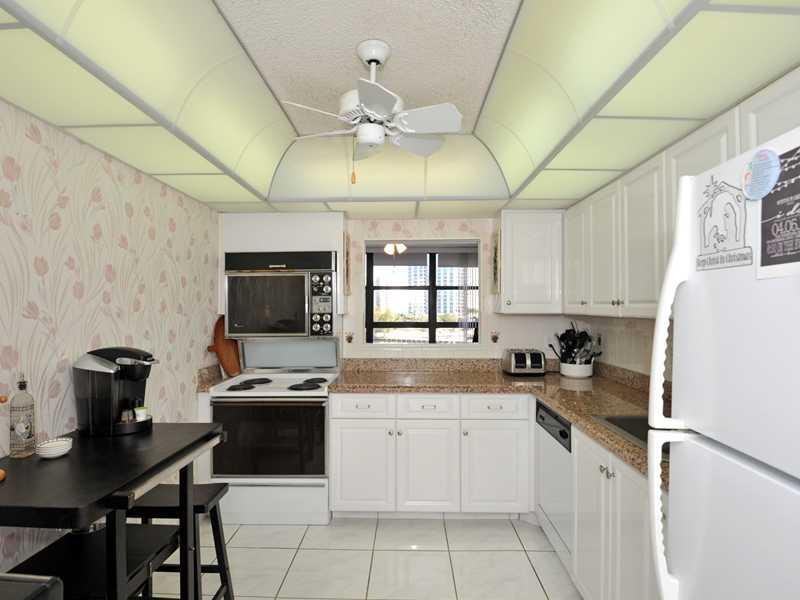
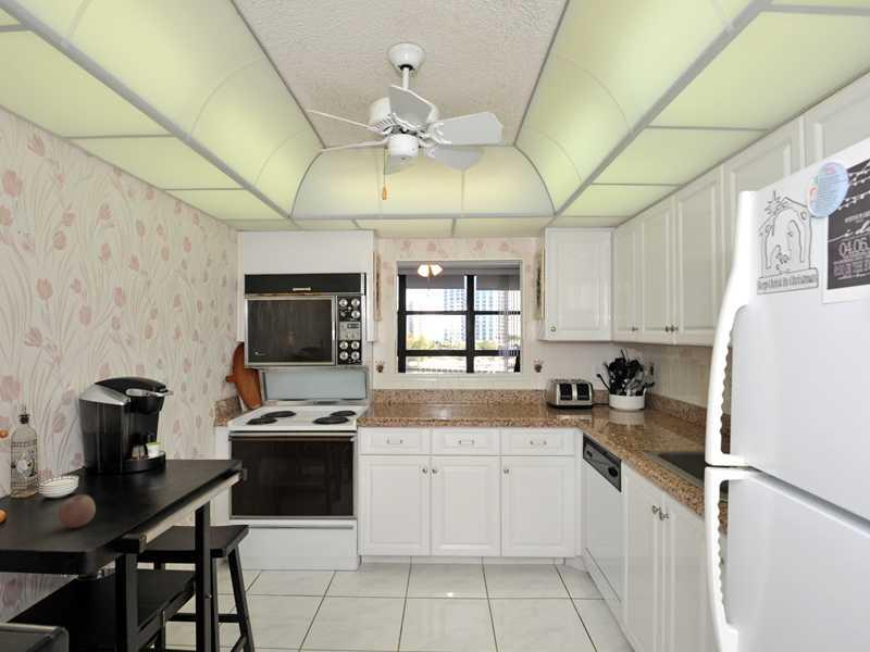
+ fruit (77, 511)
